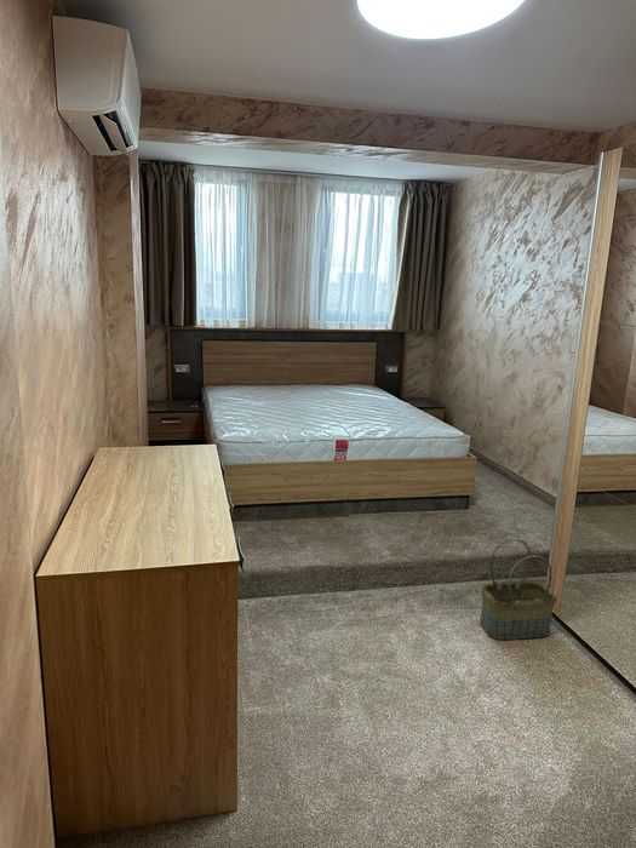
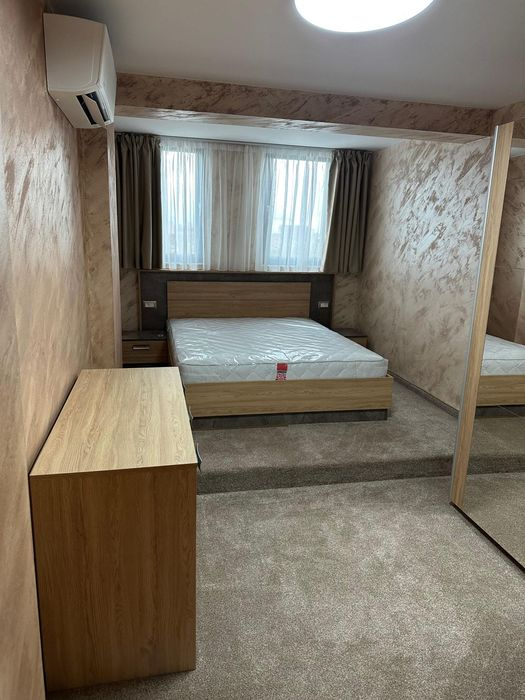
- basket (518, 588)
